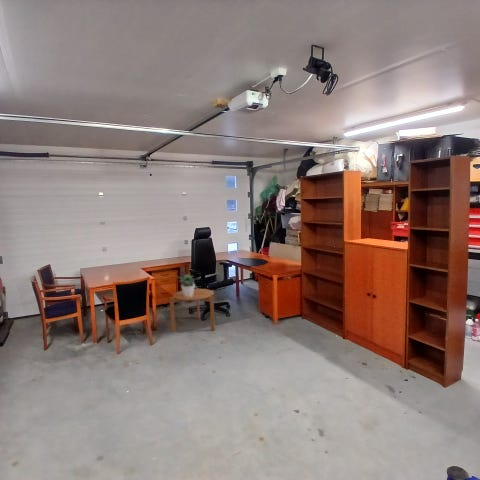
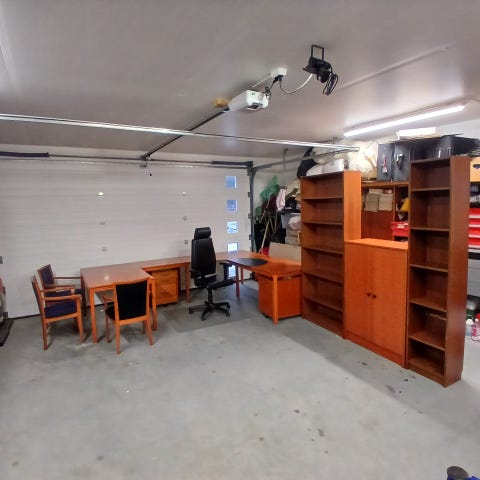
- side table (197, 309)
- potted plant (187, 285)
